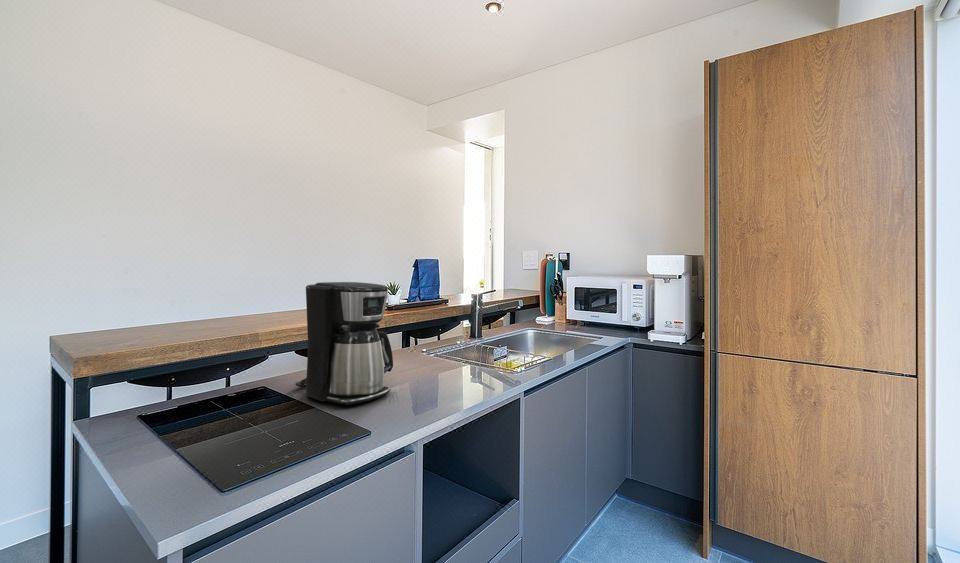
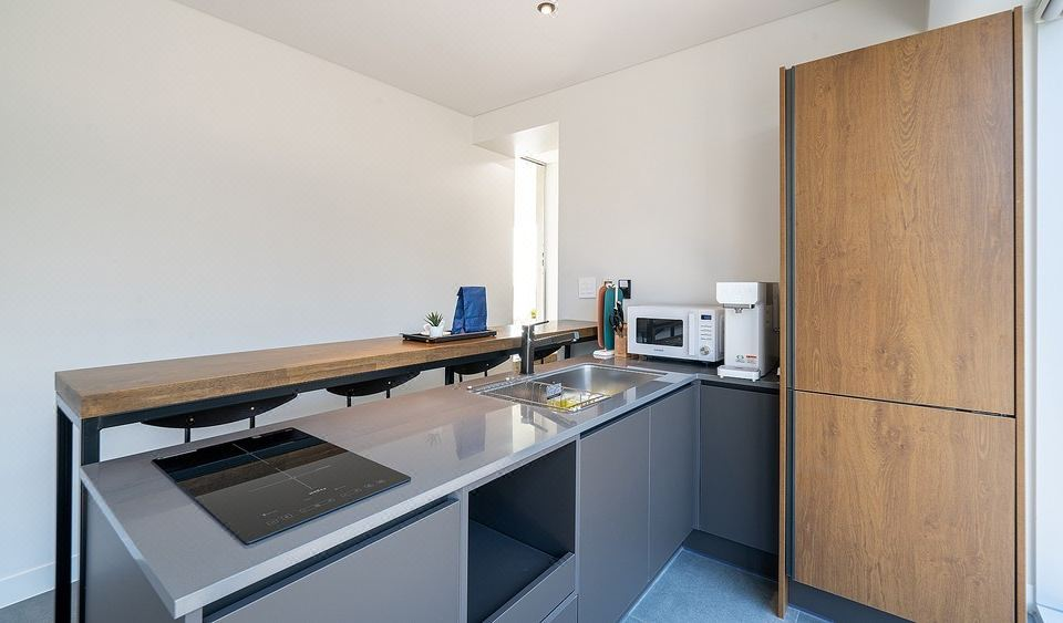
- coffee maker (348, 336)
